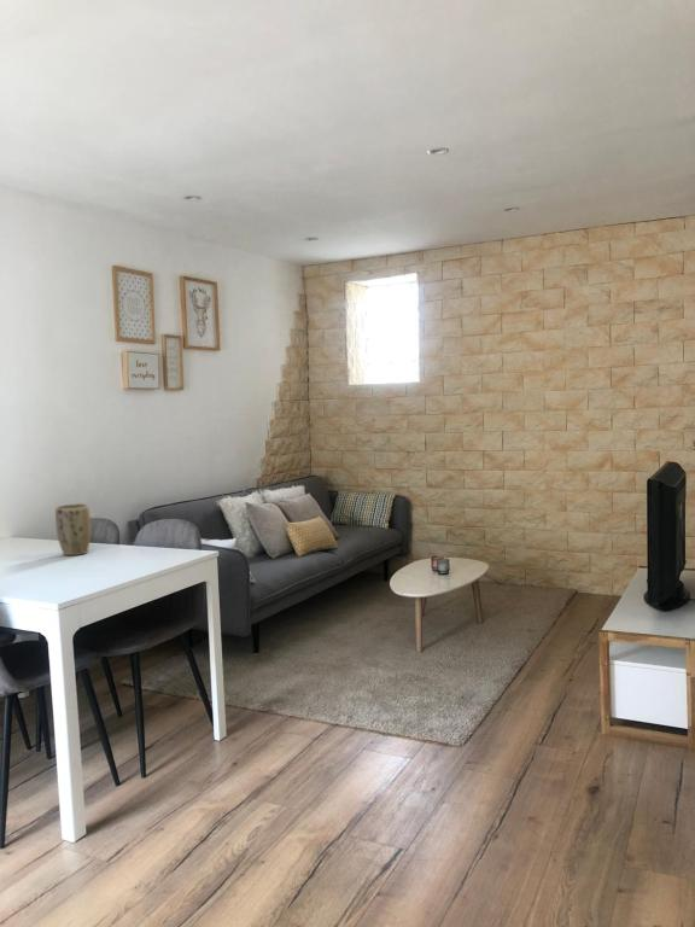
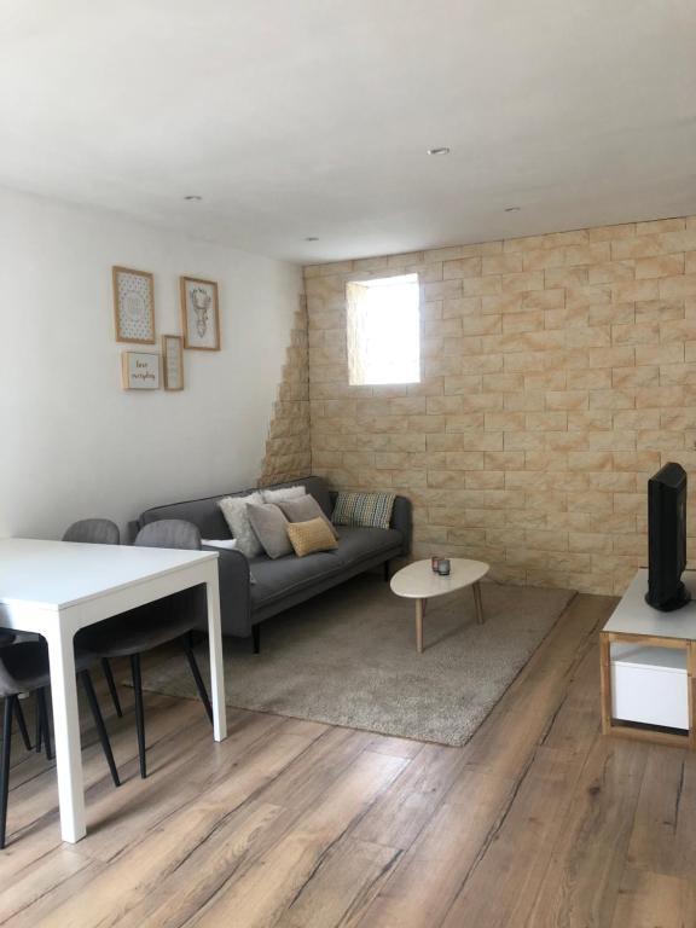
- plant pot (74, 529)
